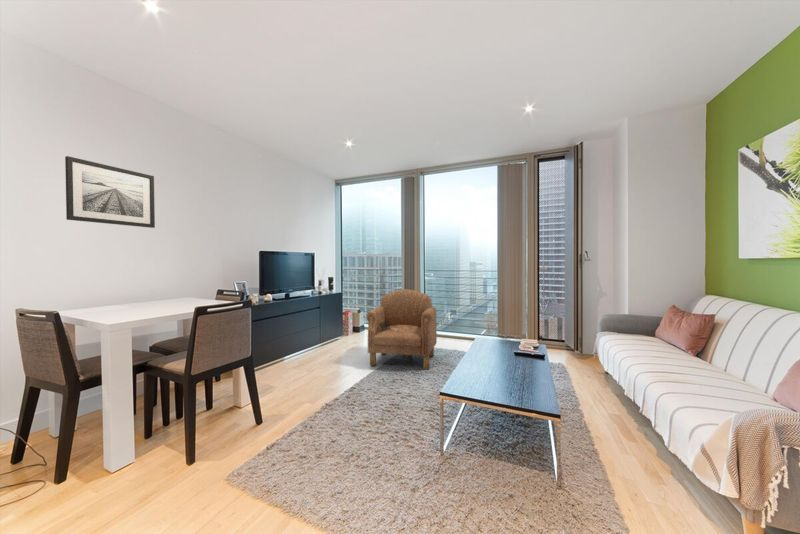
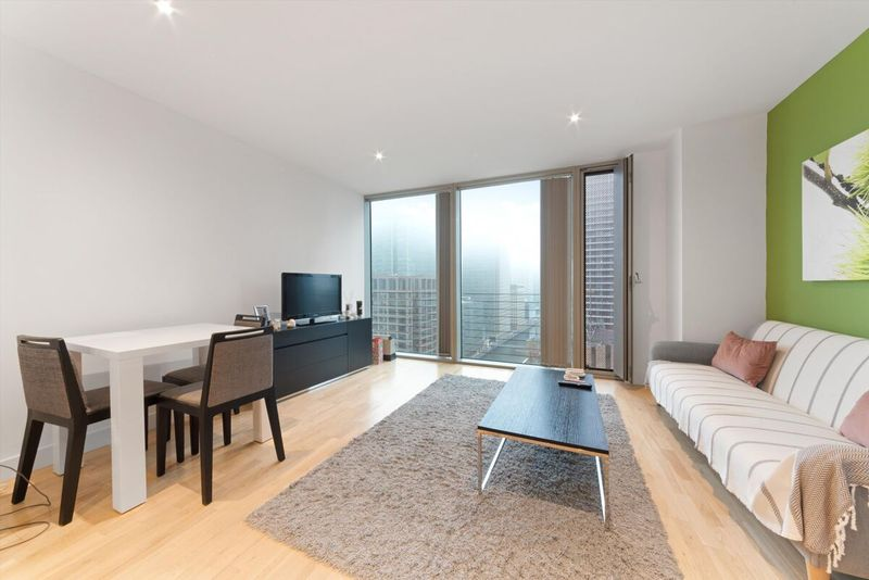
- wall art (114, 195)
- armchair (402, 326)
